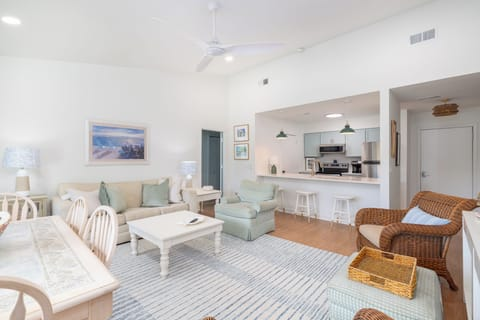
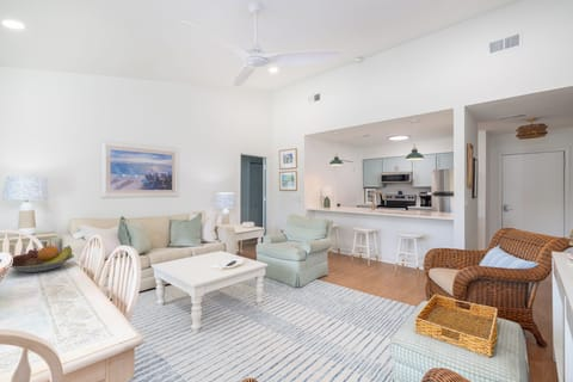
+ fruit bowl (41, 257)
